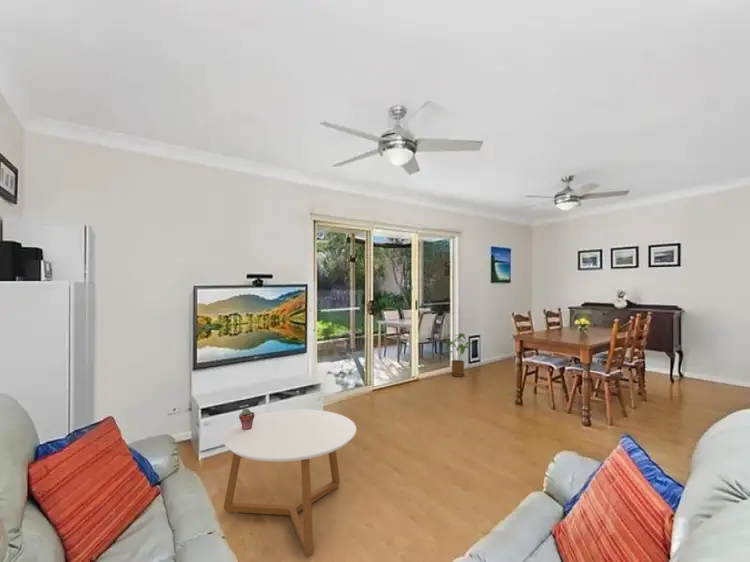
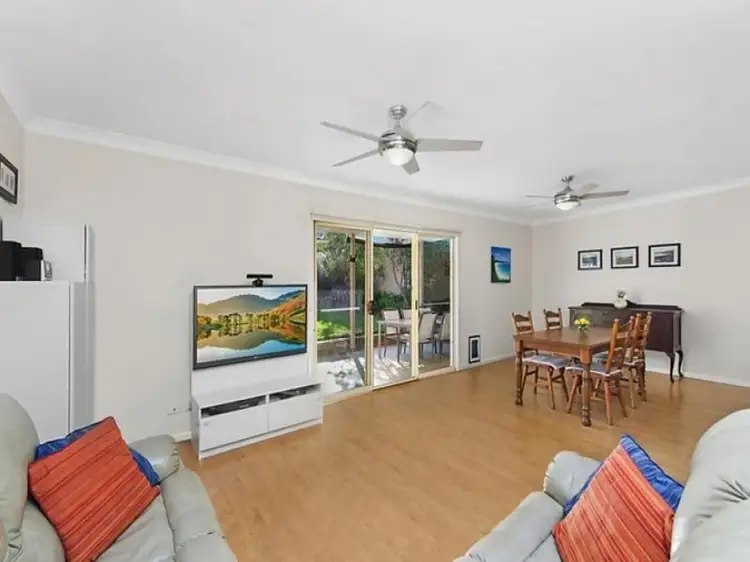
- house plant (460, 354)
- potted succulent (246, 417)
- coffee table (301, 469)
